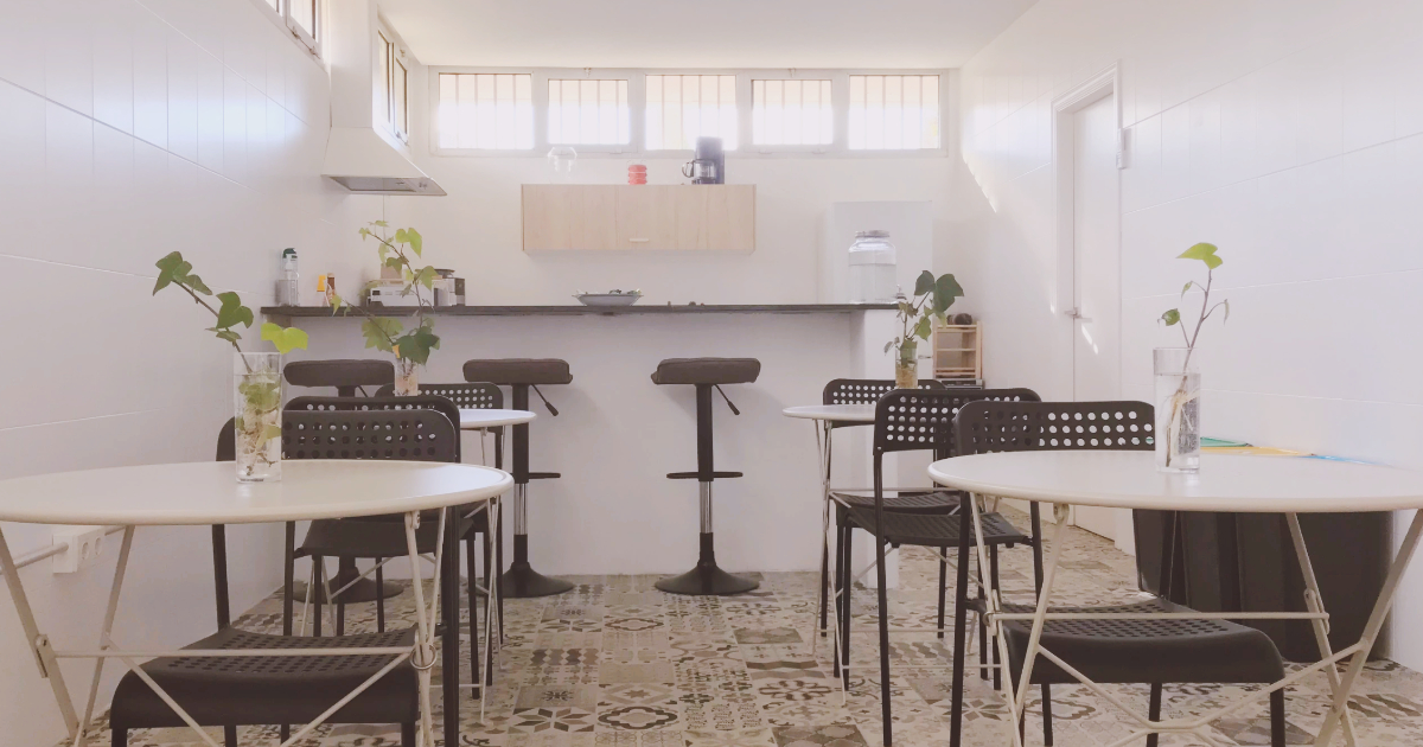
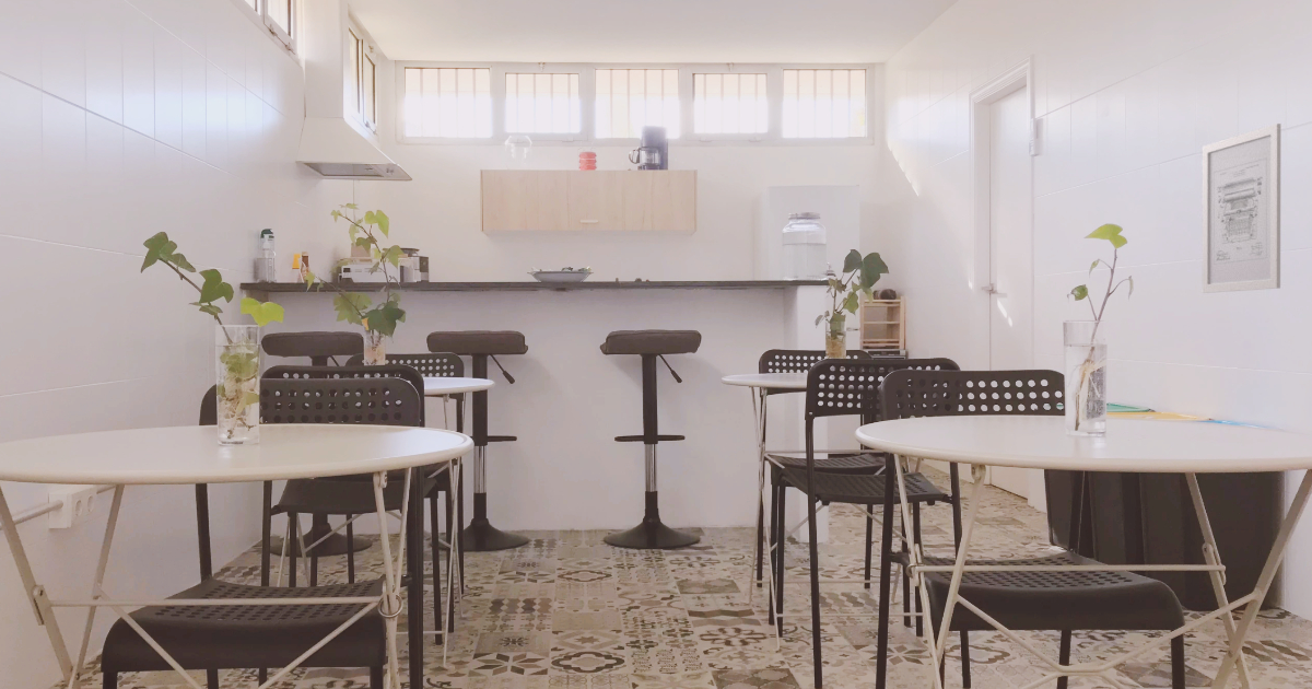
+ wall art (1239, 212)
